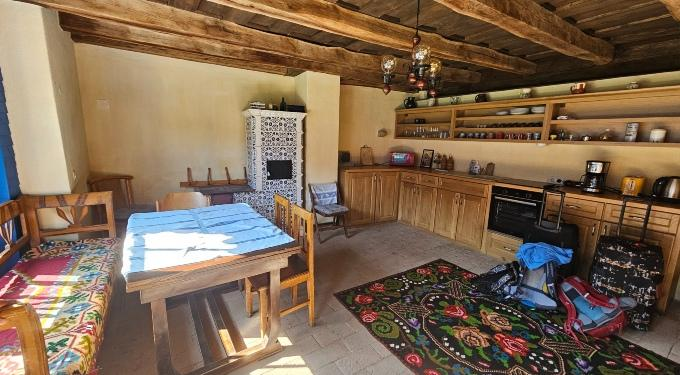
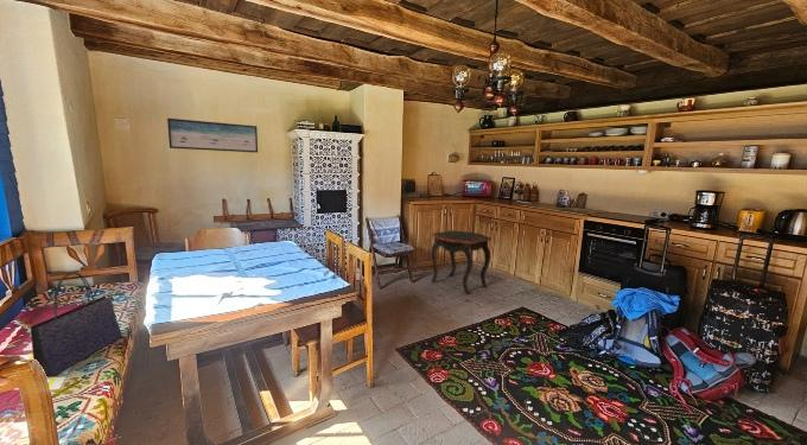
+ wall art (215, 136)
+ tote bag (80, 312)
+ side table (455, 260)
